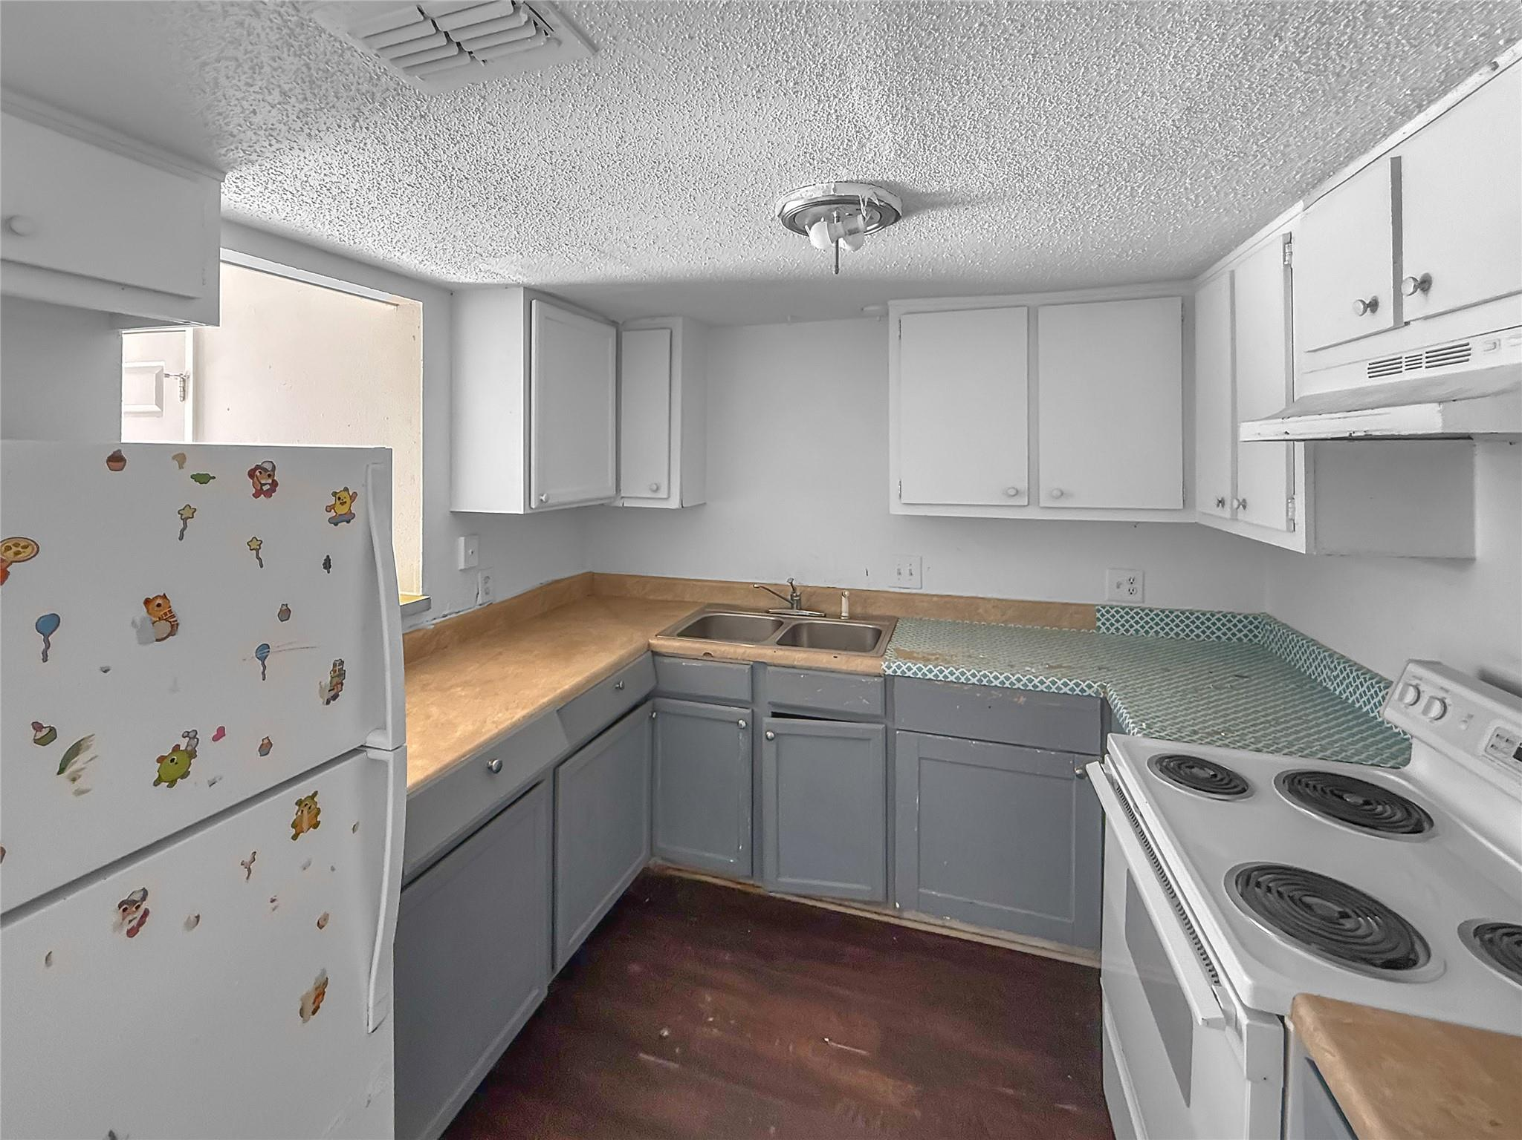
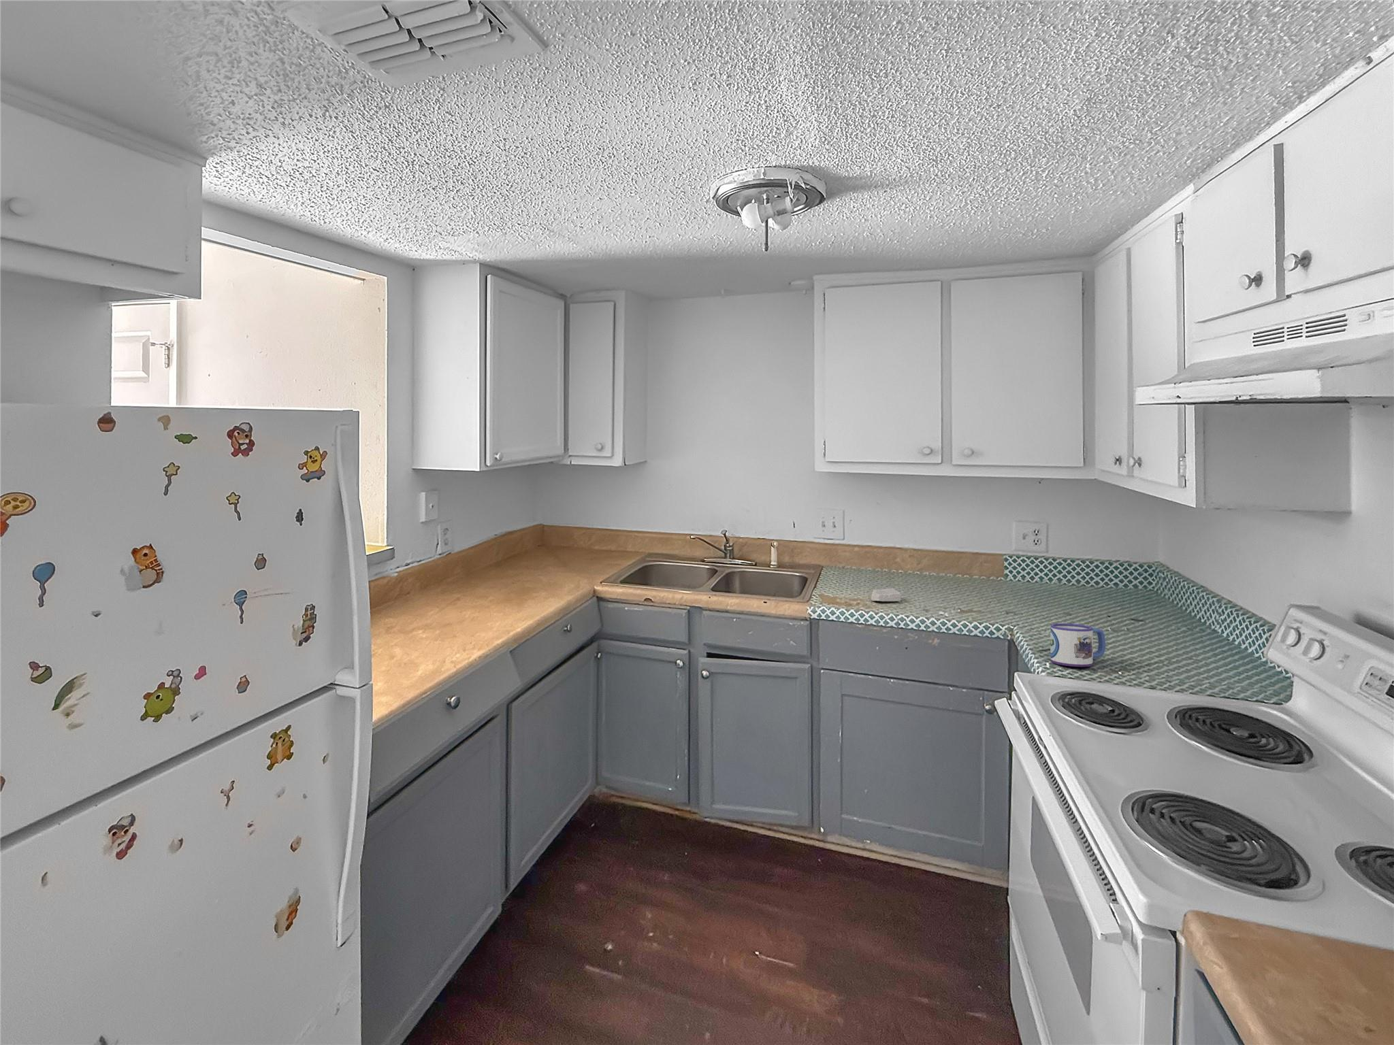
+ soap bar (885, 595)
+ mug (1078, 644)
